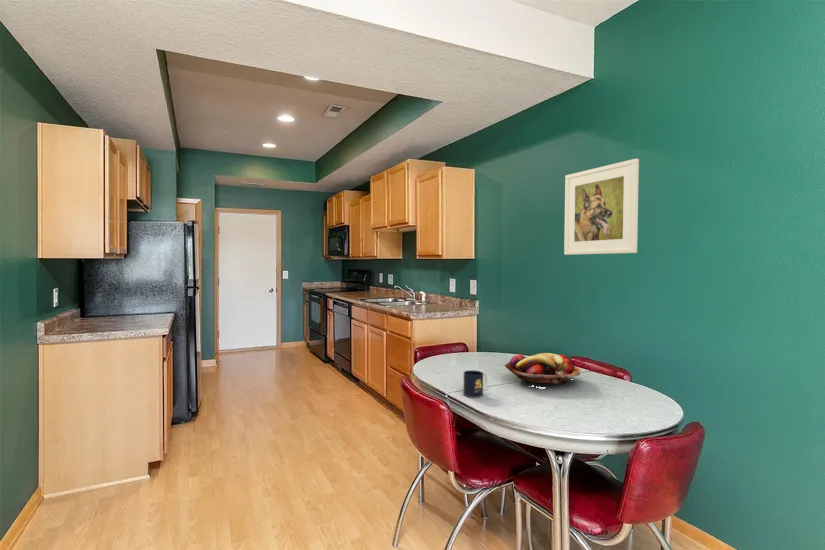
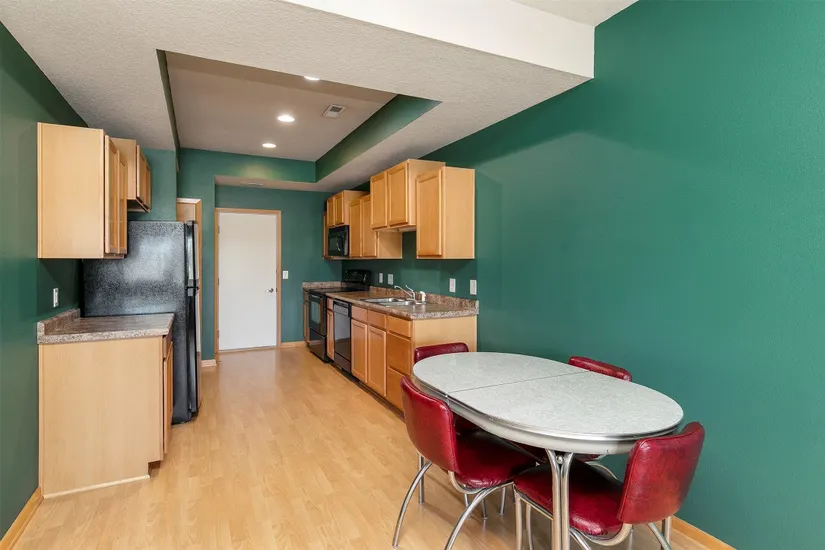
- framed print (598, 210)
- mug (476, 382)
- fruit basket (543, 367)
